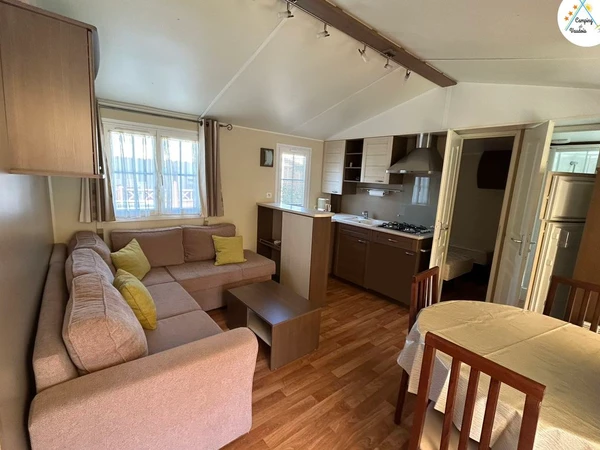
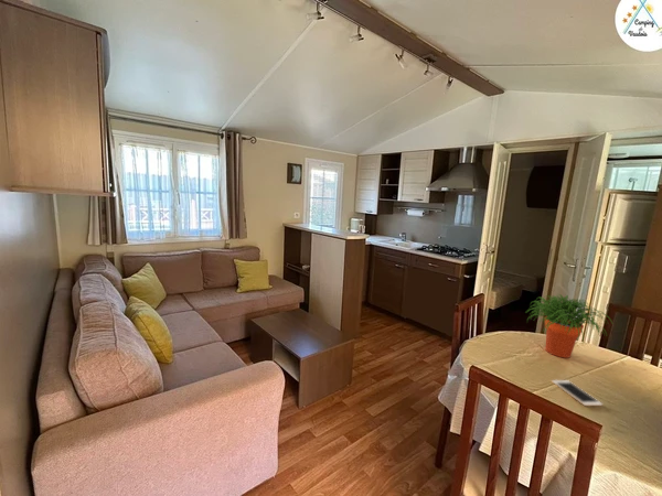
+ potted plant (562, 324)
+ cell phone (575, 391)
